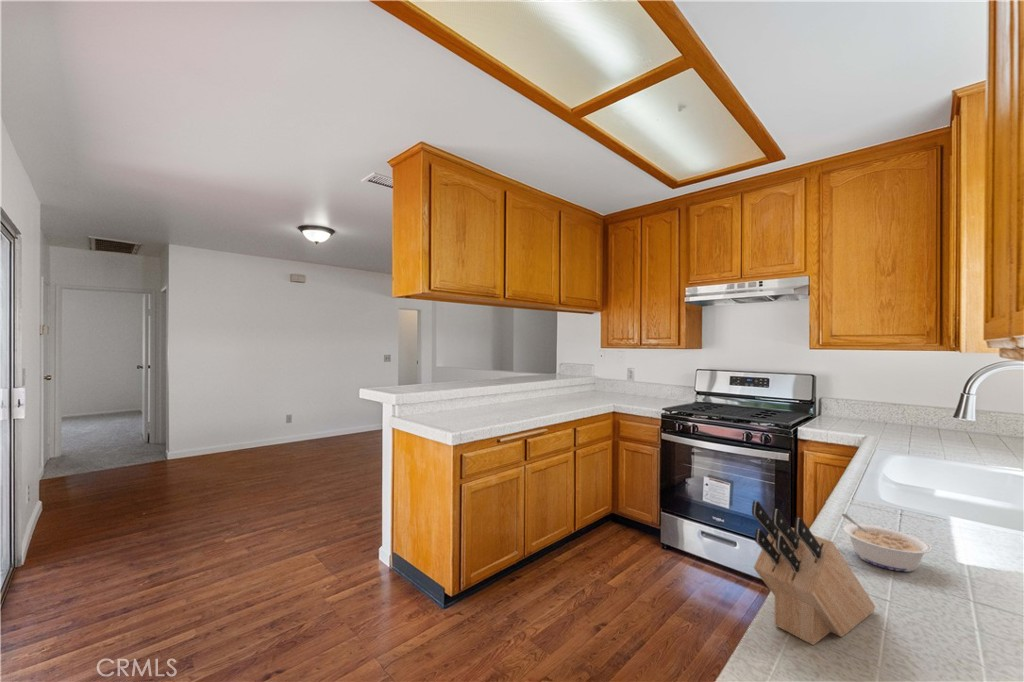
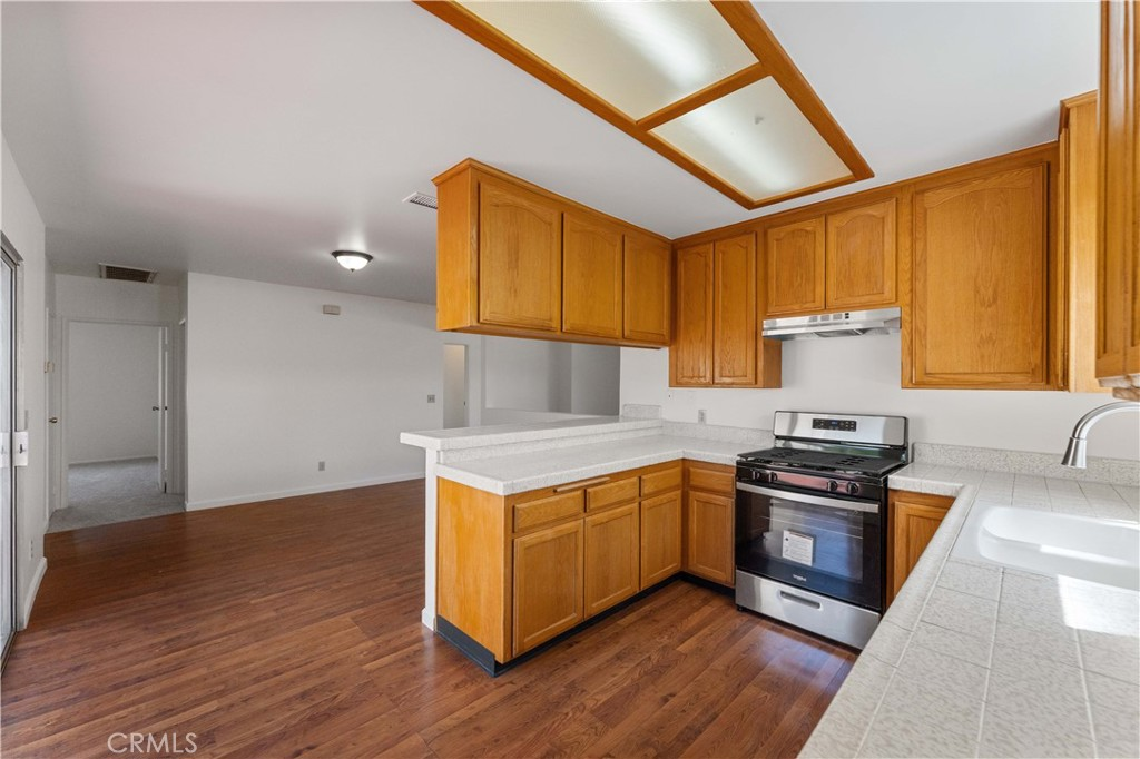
- knife block (810, 559)
- legume (881, 545)
